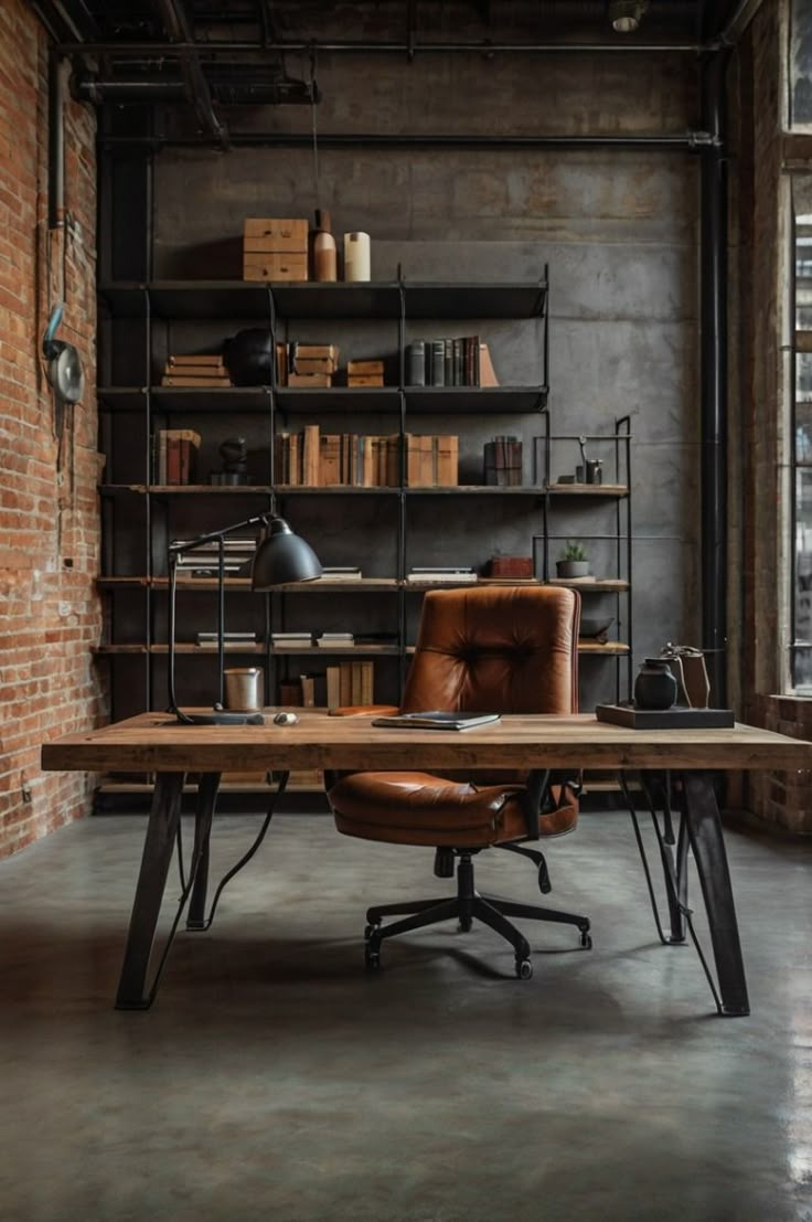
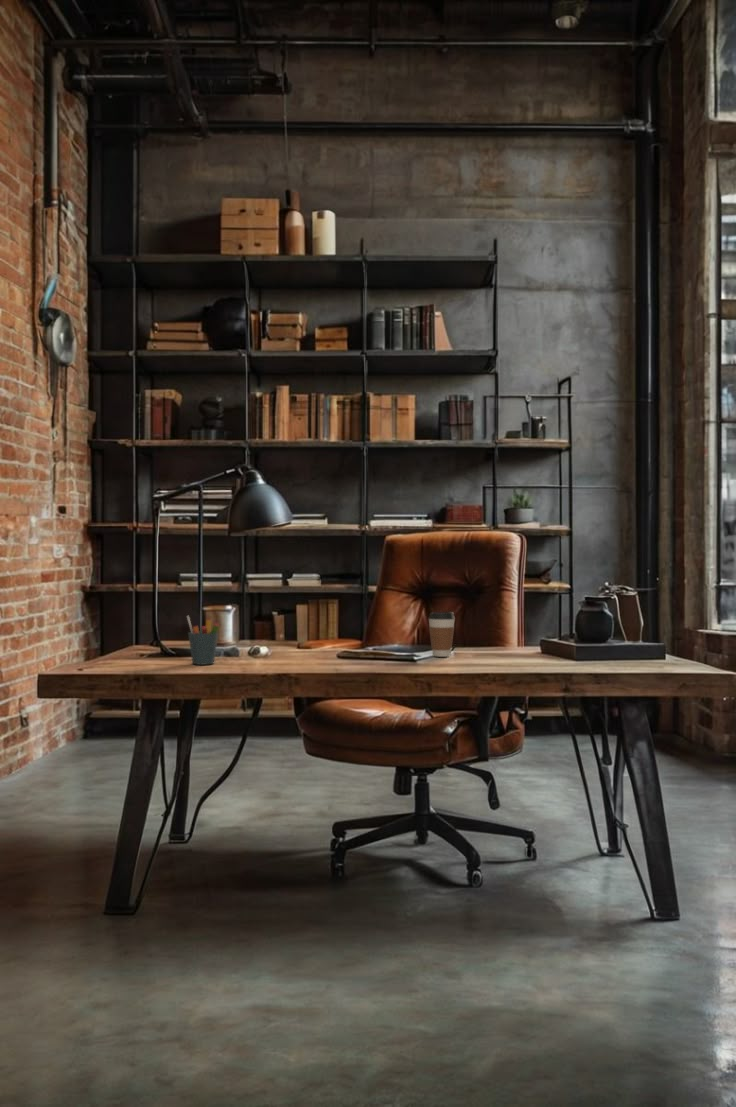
+ pen holder (203, 639)
+ coffee cup (441, 634)
